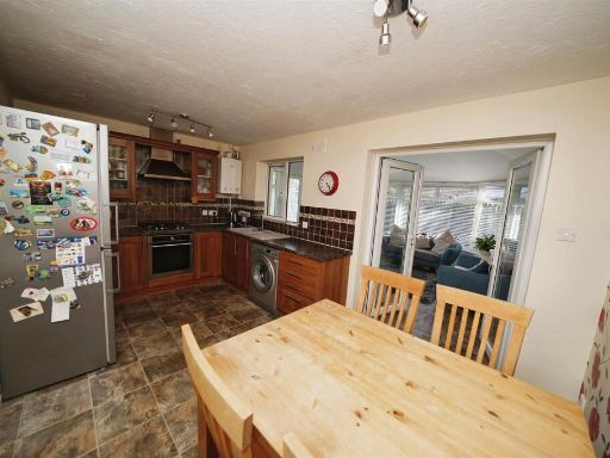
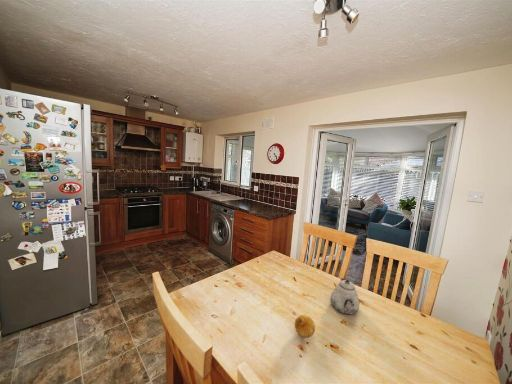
+ fruit (304, 325)
+ teapot (346, 295)
